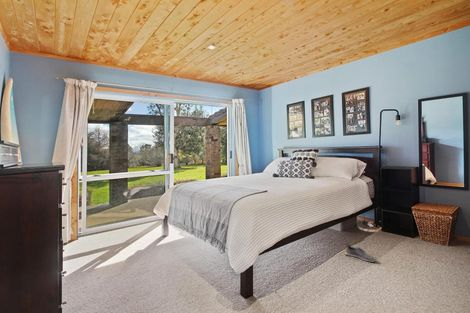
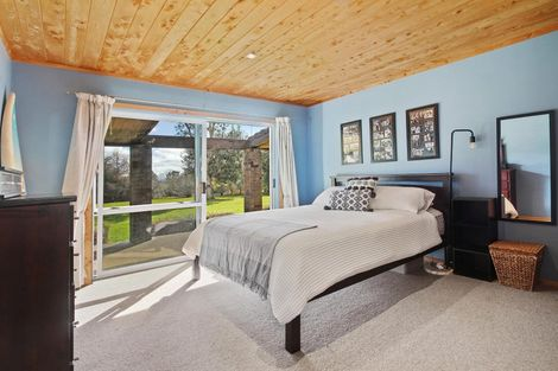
- shoe (360, 252)
